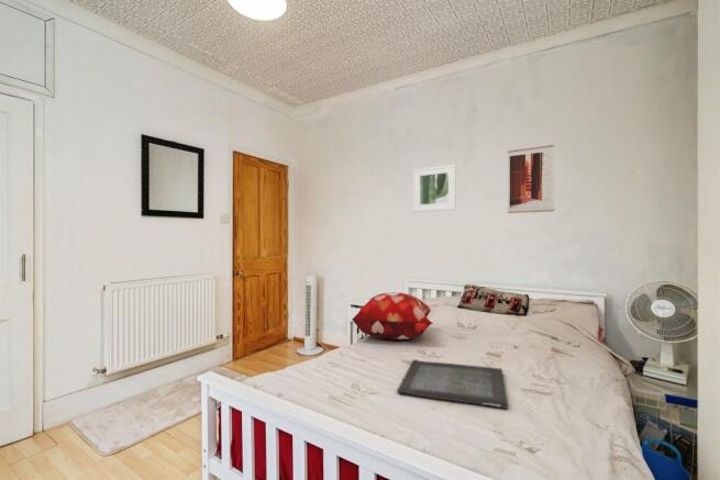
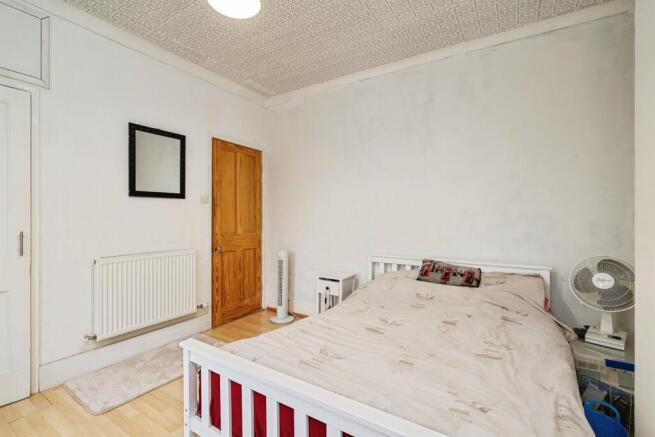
- wall art (530, 180)
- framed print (433, 189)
- decorative pillow (395, 314)
- serving tray (453, 379)
